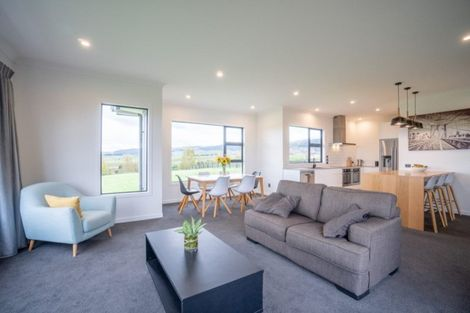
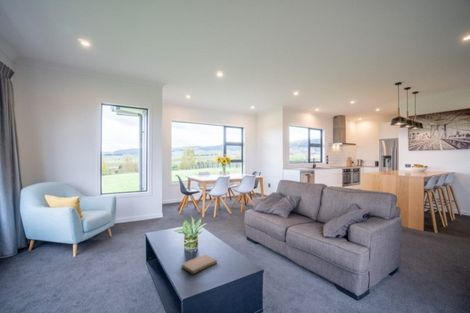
+ notebook (199, 263)
